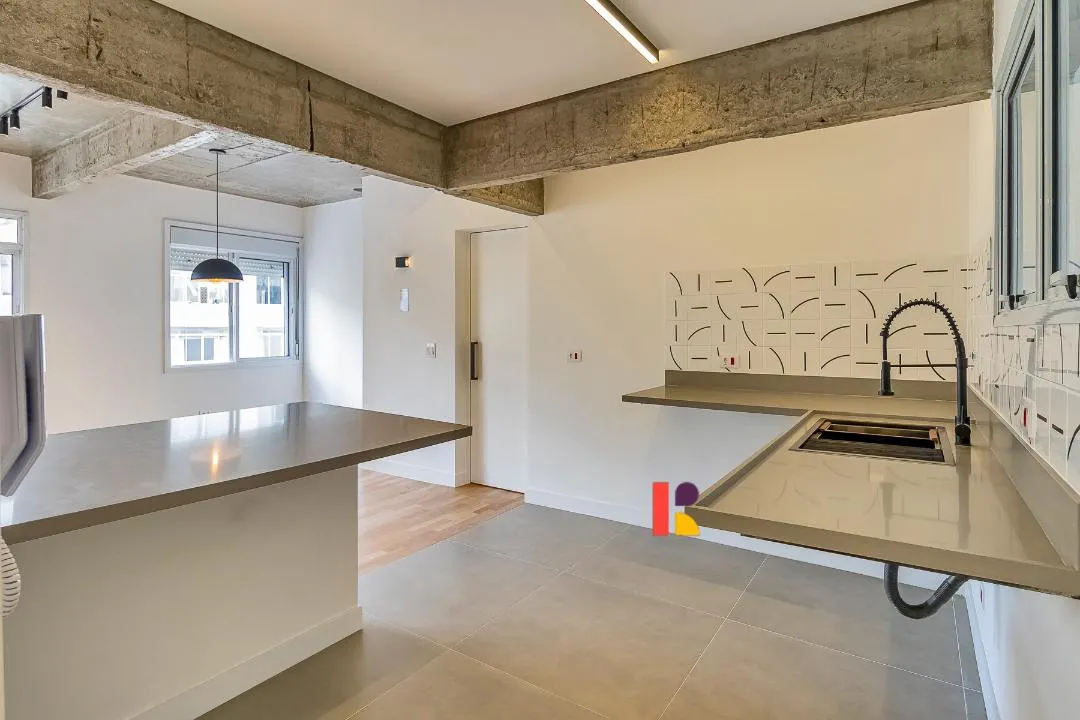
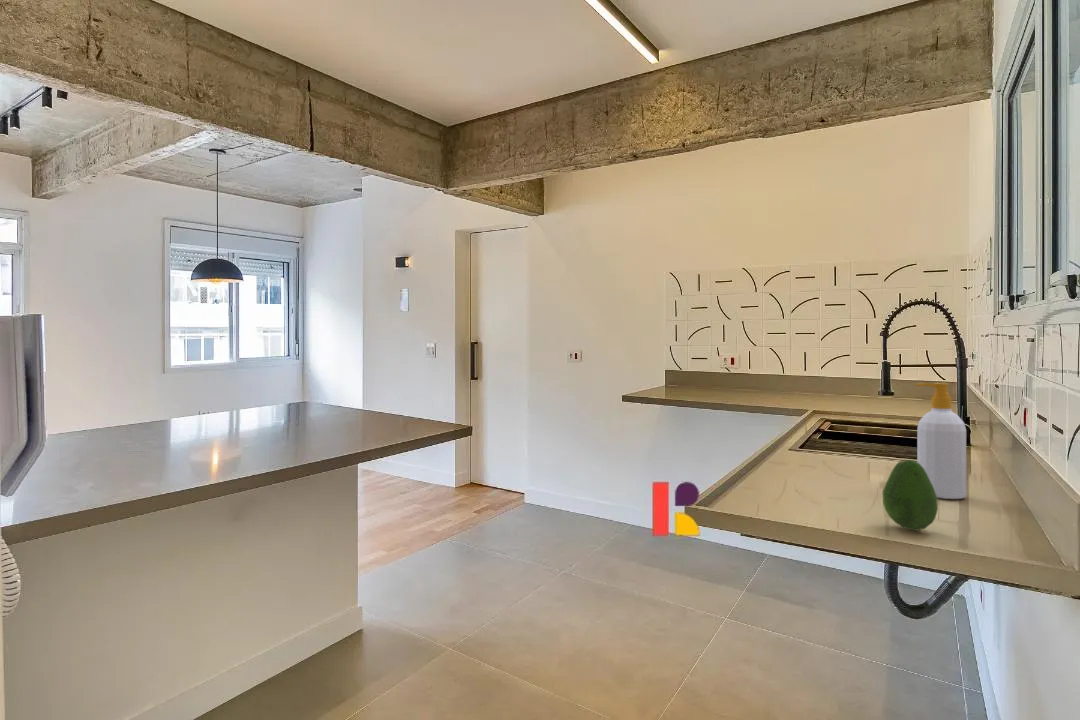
+ soap bottle (939, 438)
+ fruit (909, 494)
